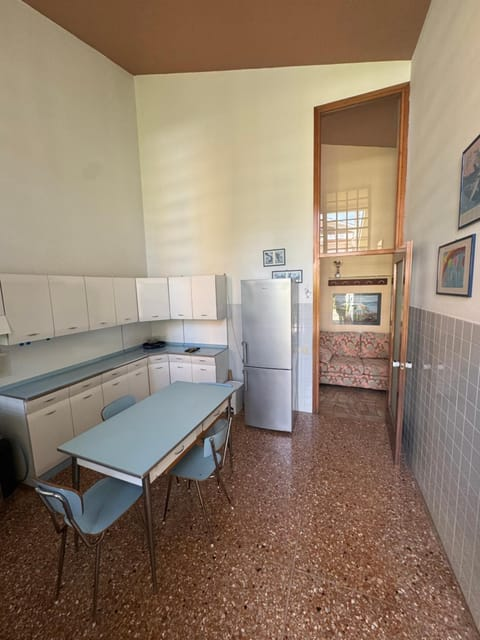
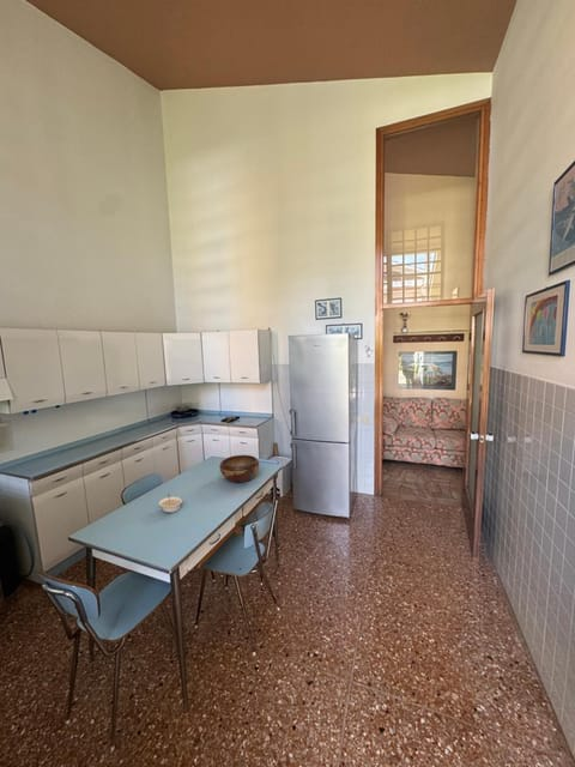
+ legume (170, 505)
+ decorative bowl (240, 469)
